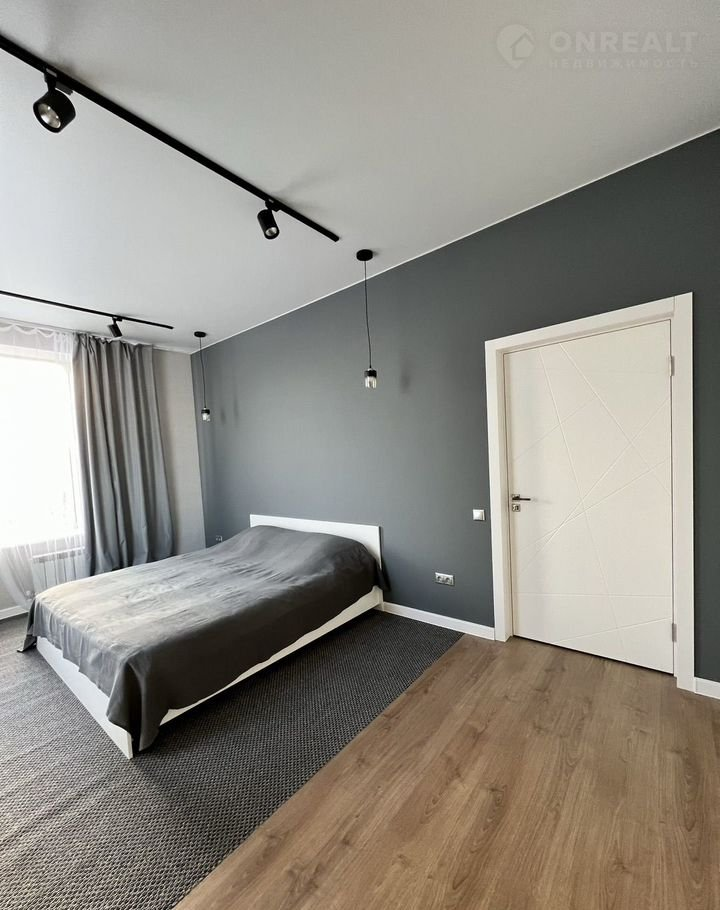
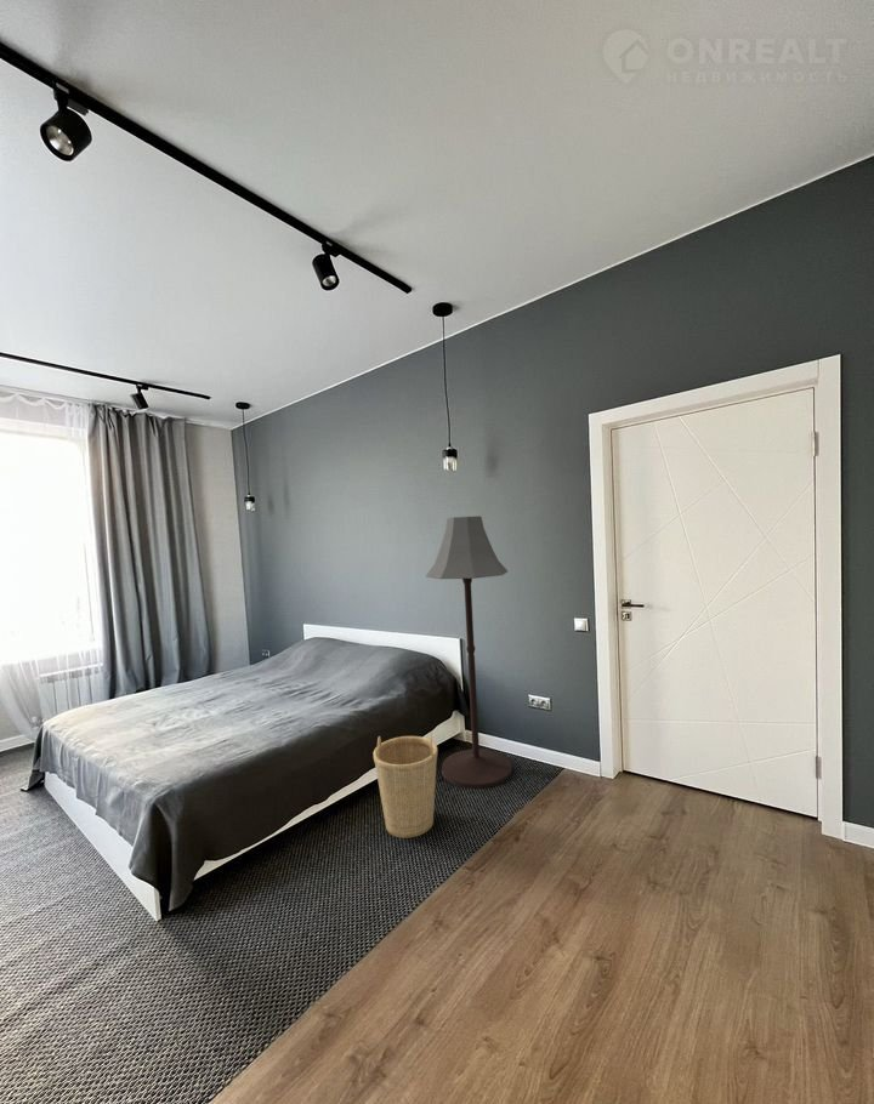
+ floor lamp (470, 644)
+ basket (407, 779)
